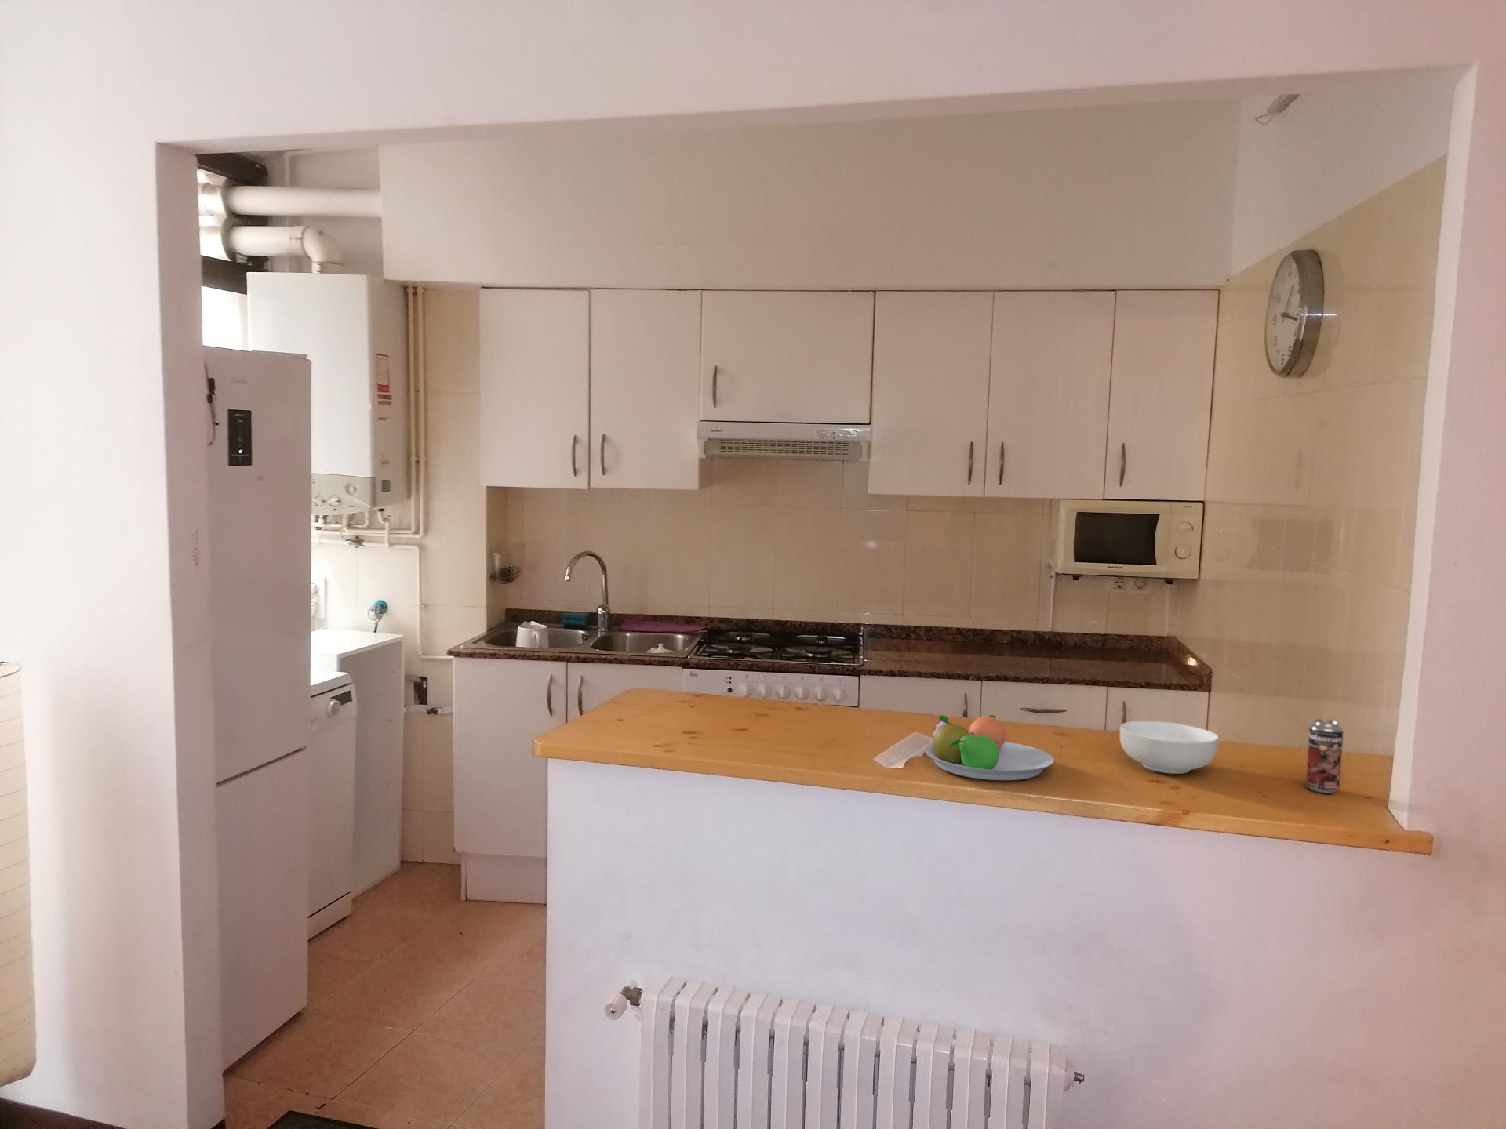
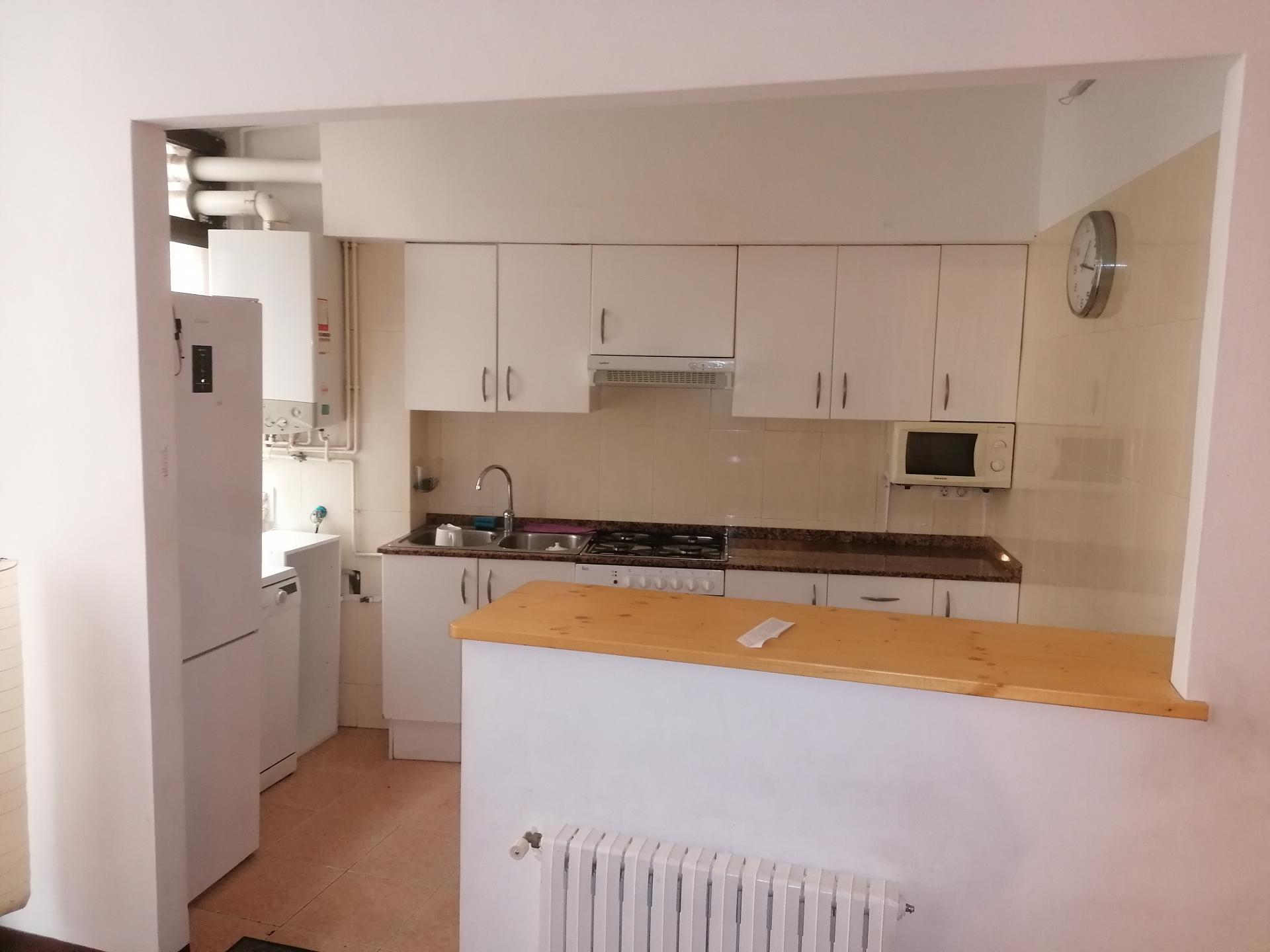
- fruit bowl (984, 742)
- beverage can (1325, 755)
- cereal bowl (1167, 748)
